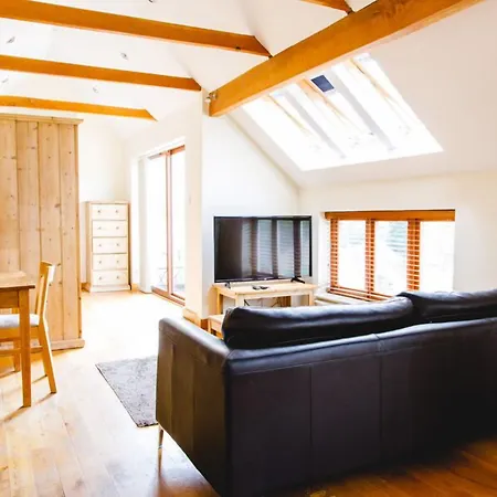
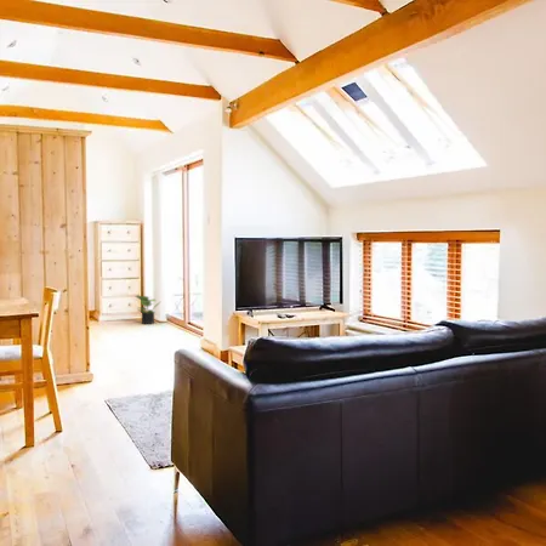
+ potted plant (144, 308)
